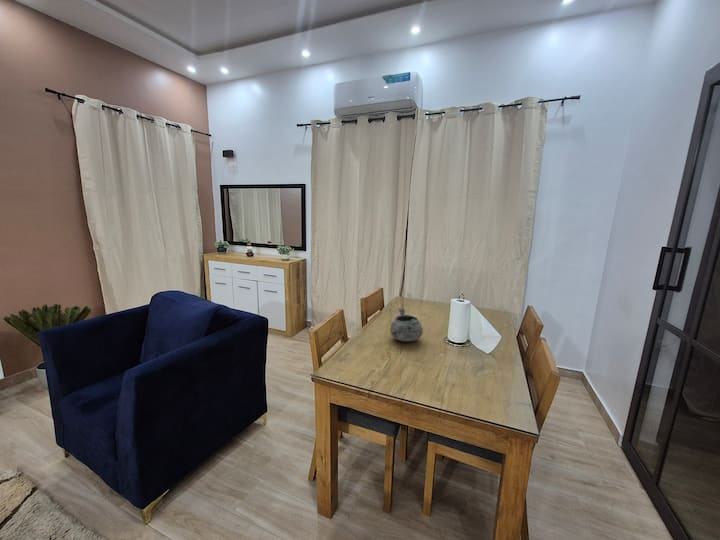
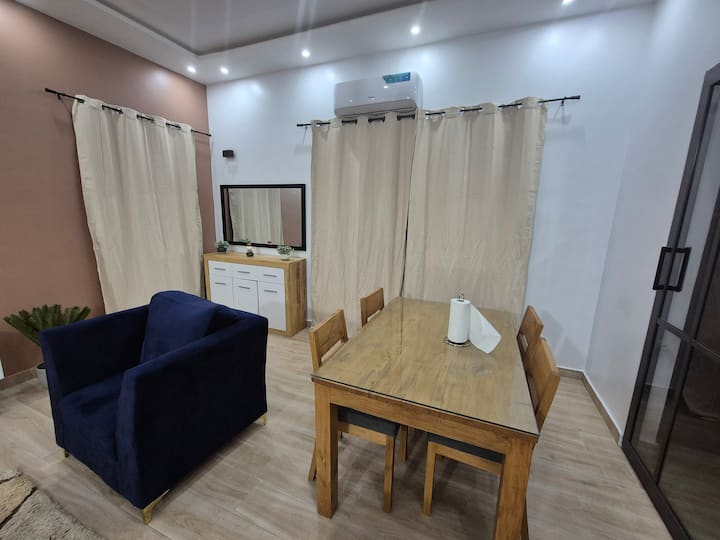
- decorative bowl (406, 325)
